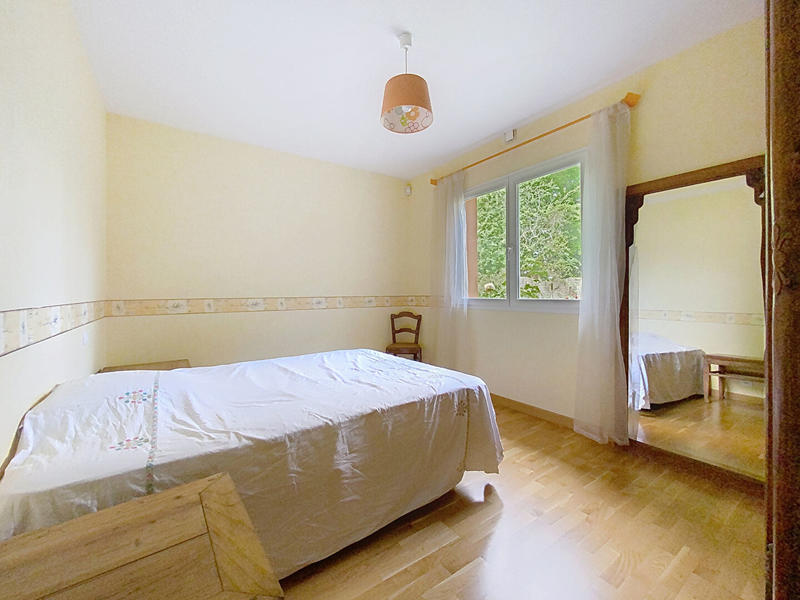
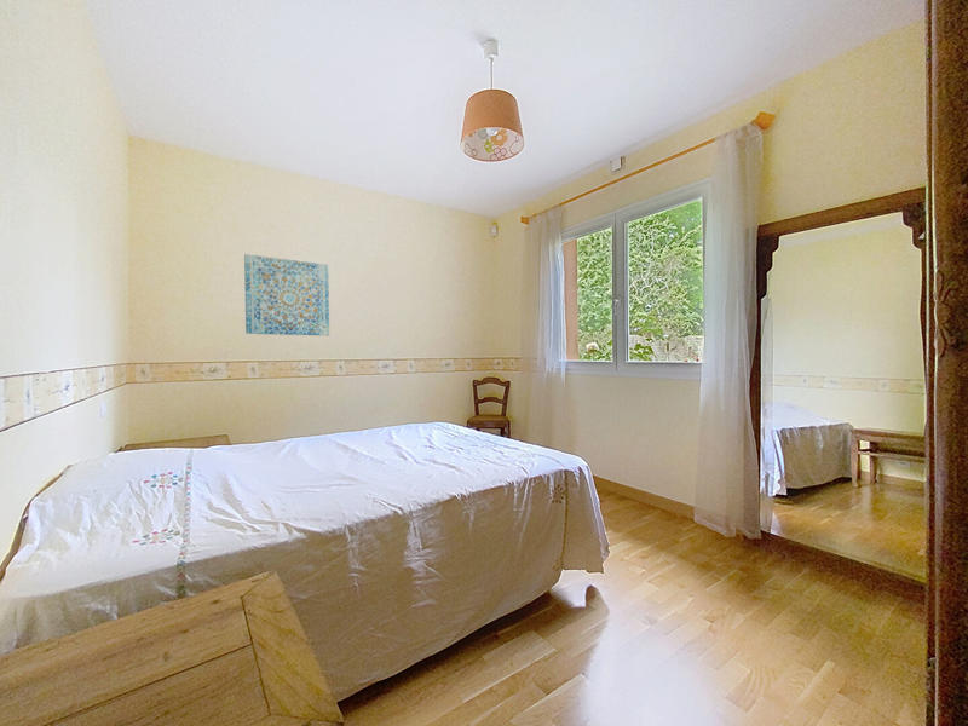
+ wall art (289, 296)
